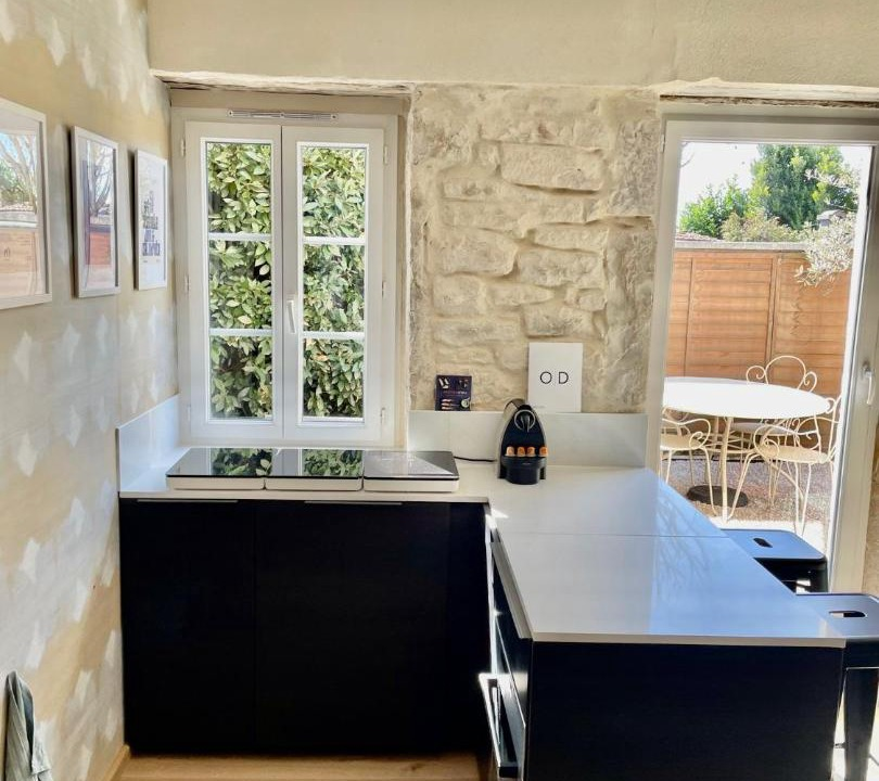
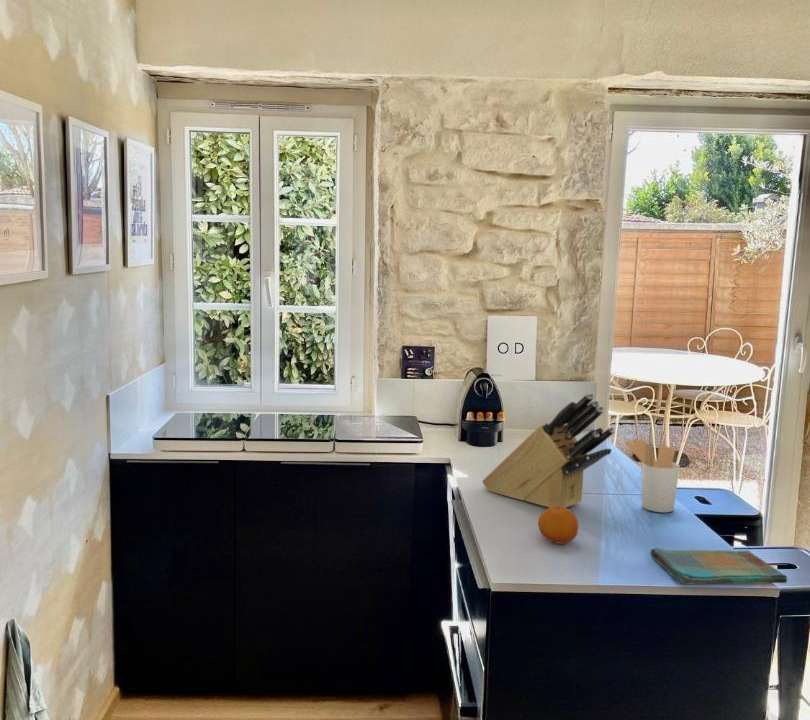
+ utensil holder (651, 473)
+ knife block (547, 445)
+ dish towel (715, 564)
+ fruit (558, 524)
